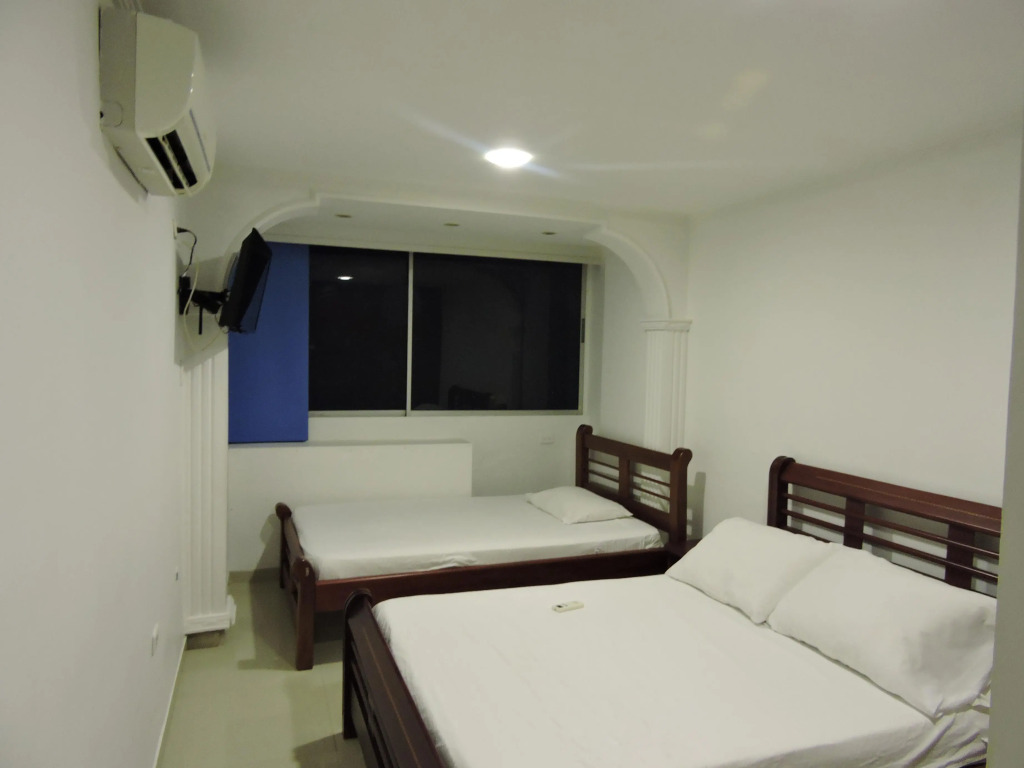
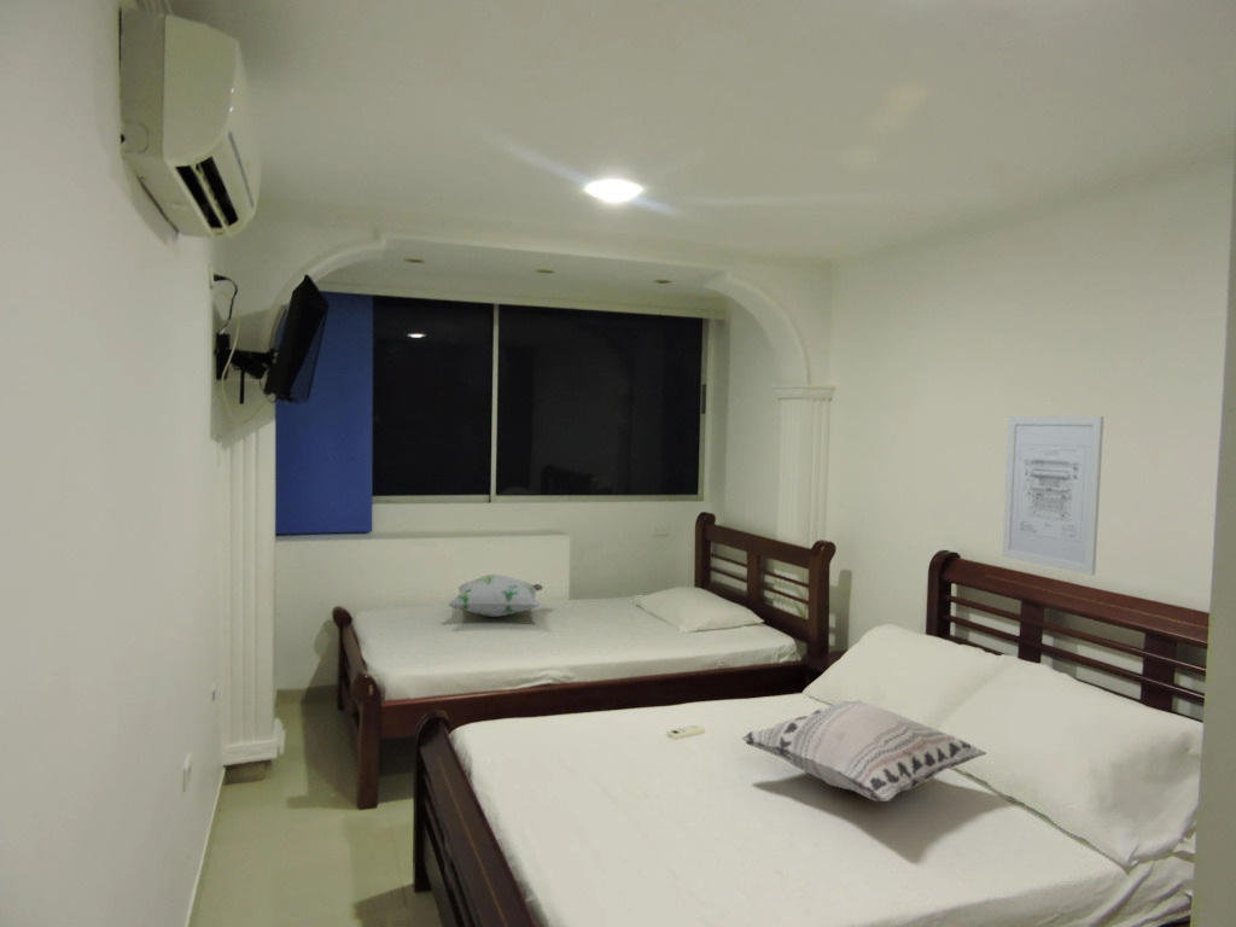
+ decorative pillow (497, 595)
+ decorative pillow (861, 745)
+ wall art (1049, 491)
